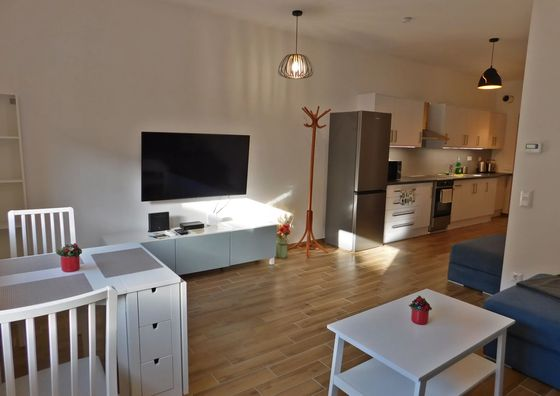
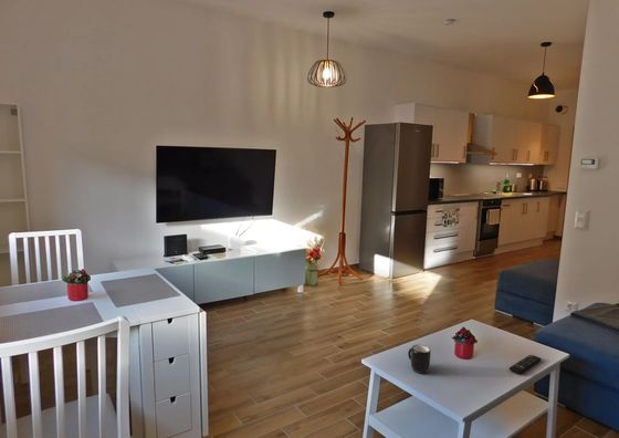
+ mug (418, 357)
+ remote control (525, 364)
